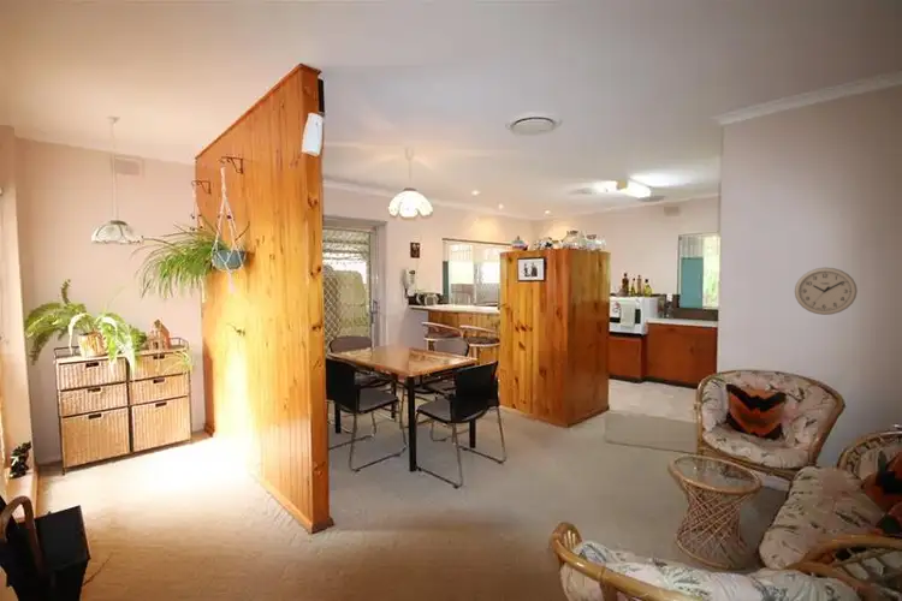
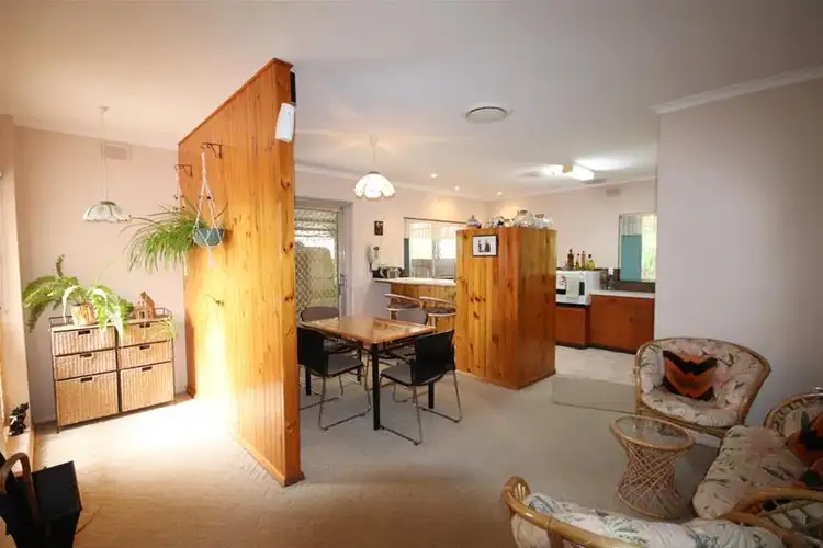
- wall clock (824, 291)
